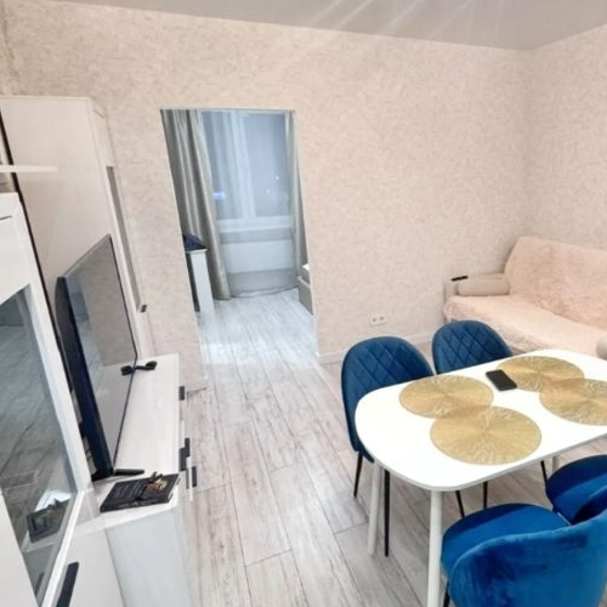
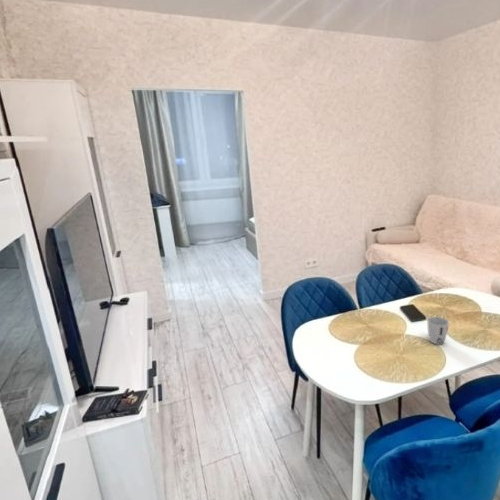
+ cup (437, 331)
